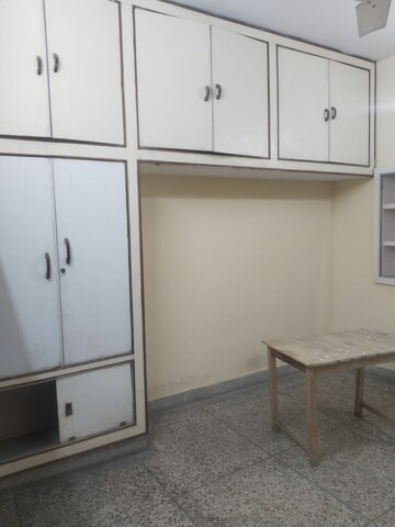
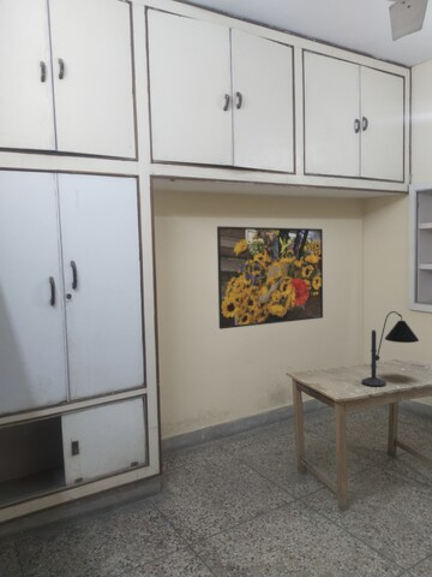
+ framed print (274, 275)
+ desk lamp (389, 340)
